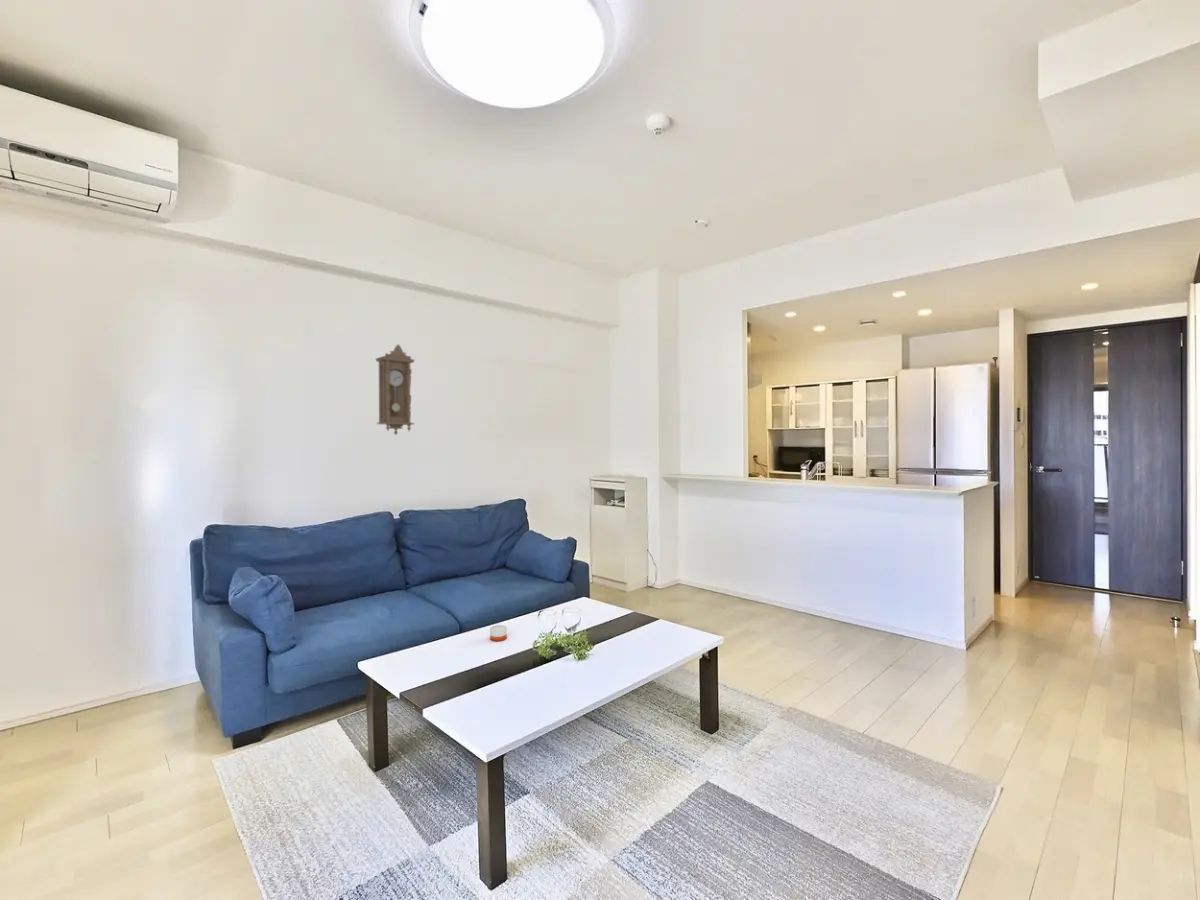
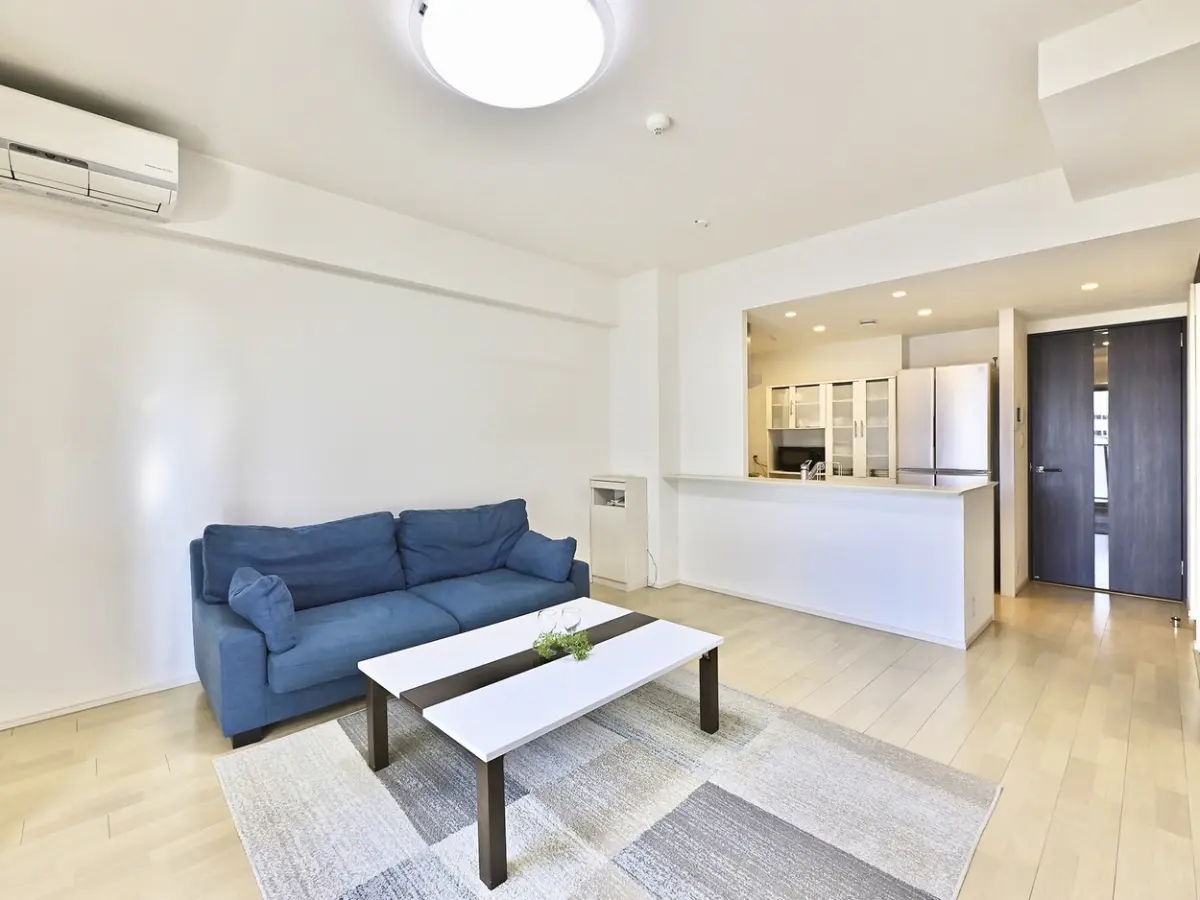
- pendulum clock (395, 390)
- candle (498, 627)
